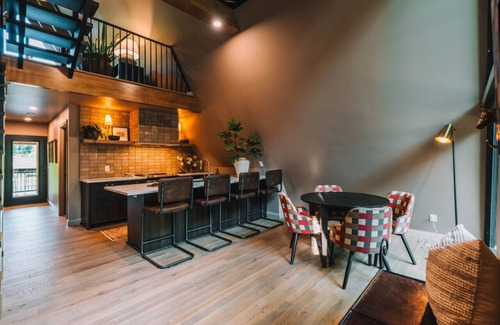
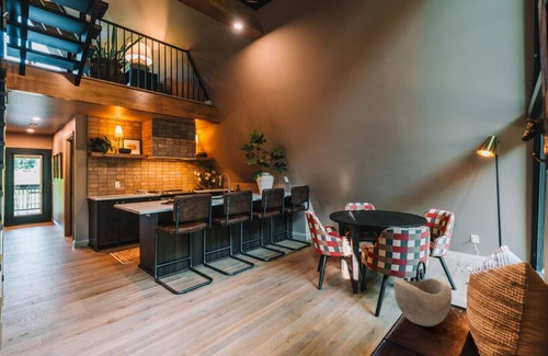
+ decorative bowl (421, 299)
